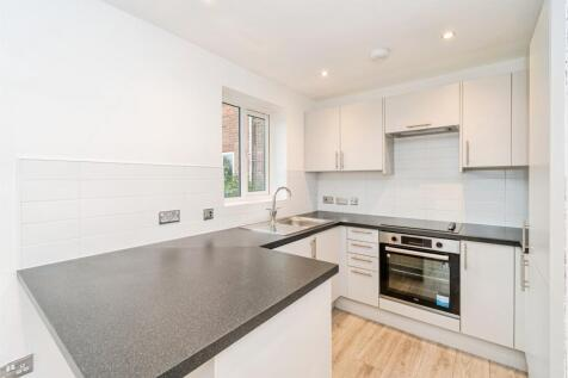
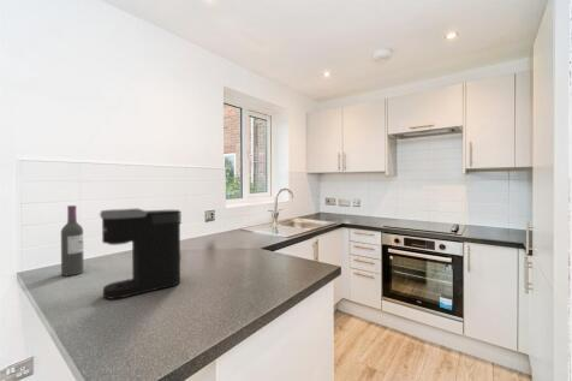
+ coffee maker (143, 248)
+ wine bottle (72, 239)
